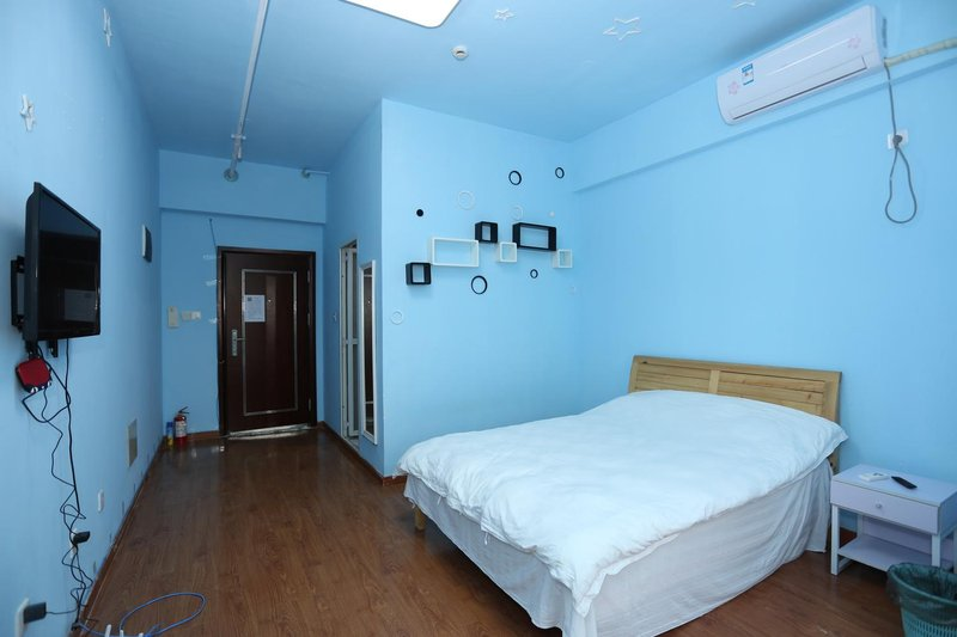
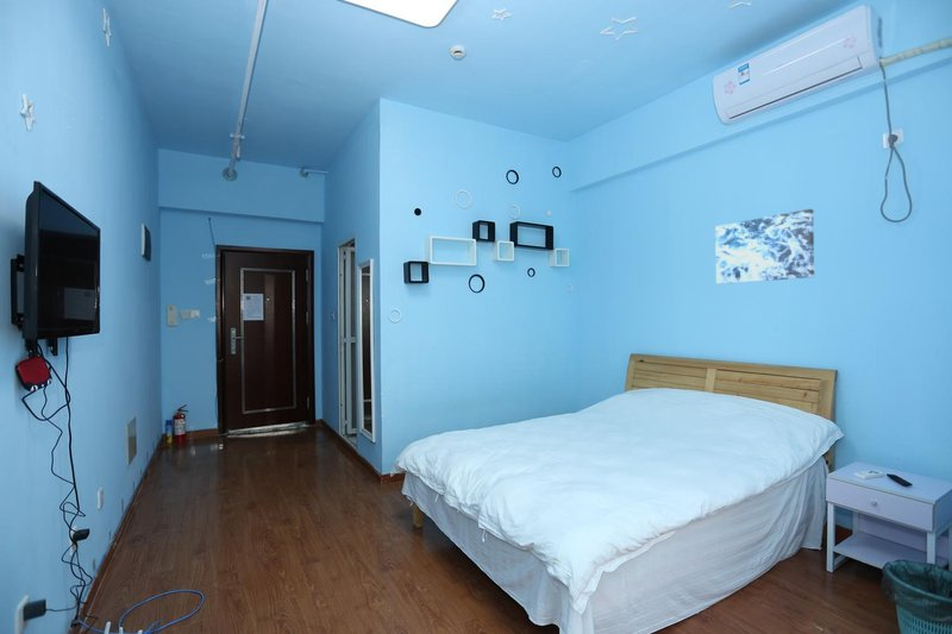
+ wall art (760, 250)
